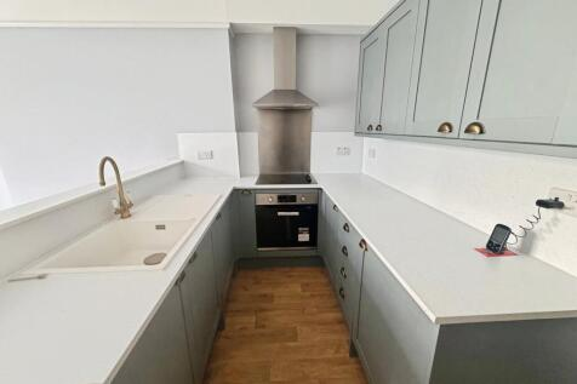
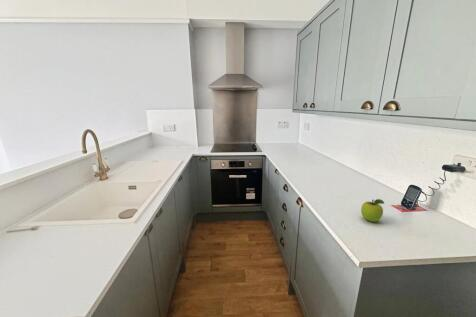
+ fruit (373, 209)
